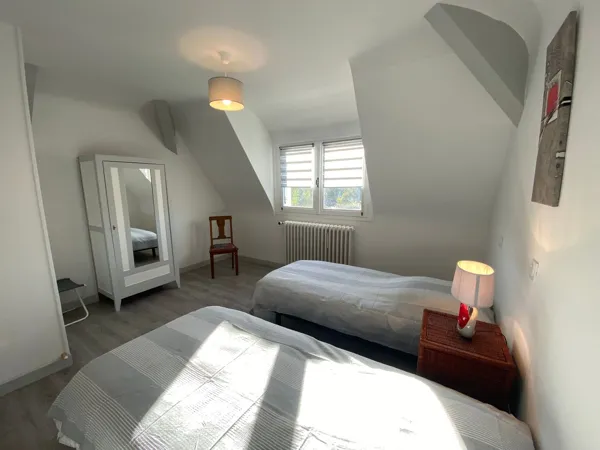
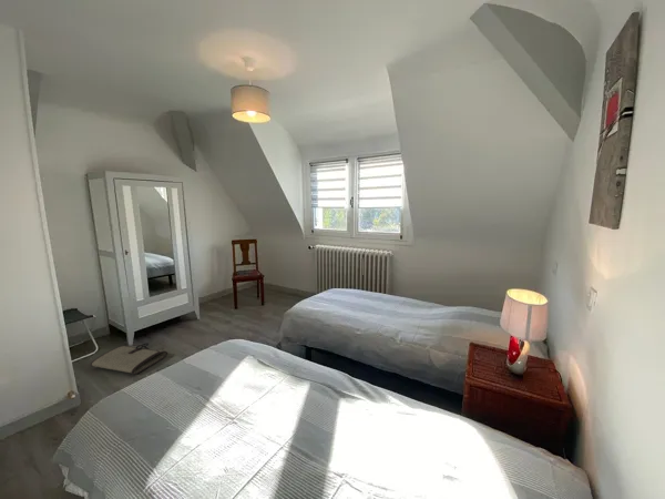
+ tool roll (130, 354)
